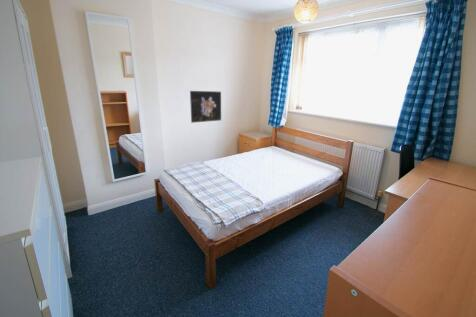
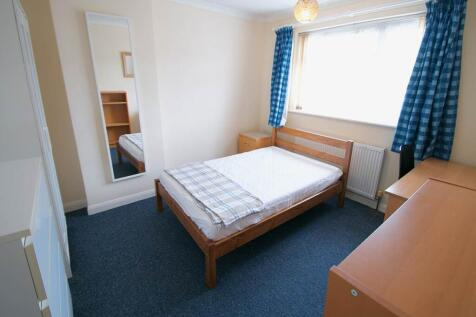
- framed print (206, 106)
